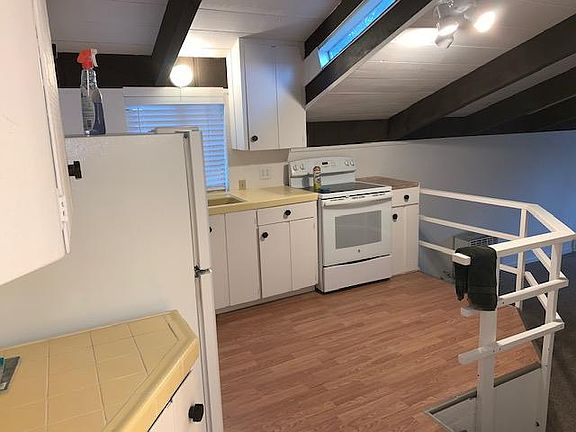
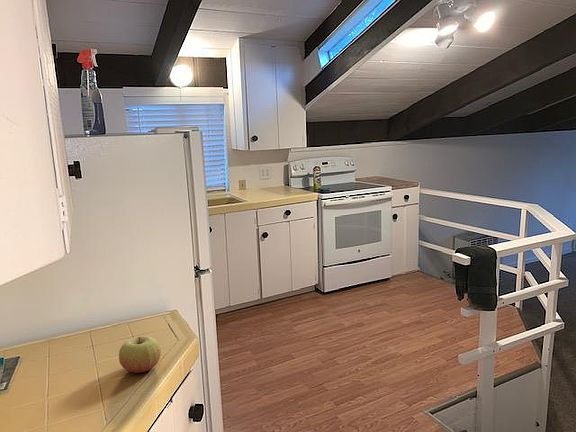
+ apple (140, 353)
